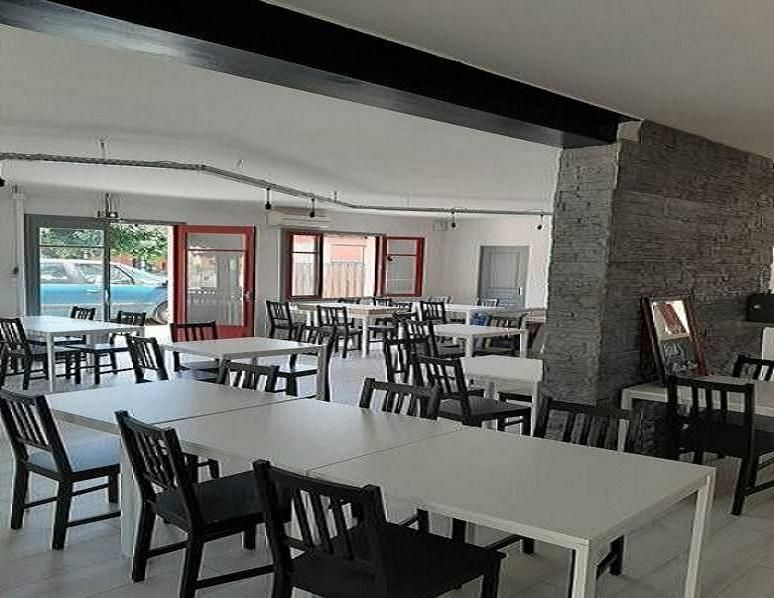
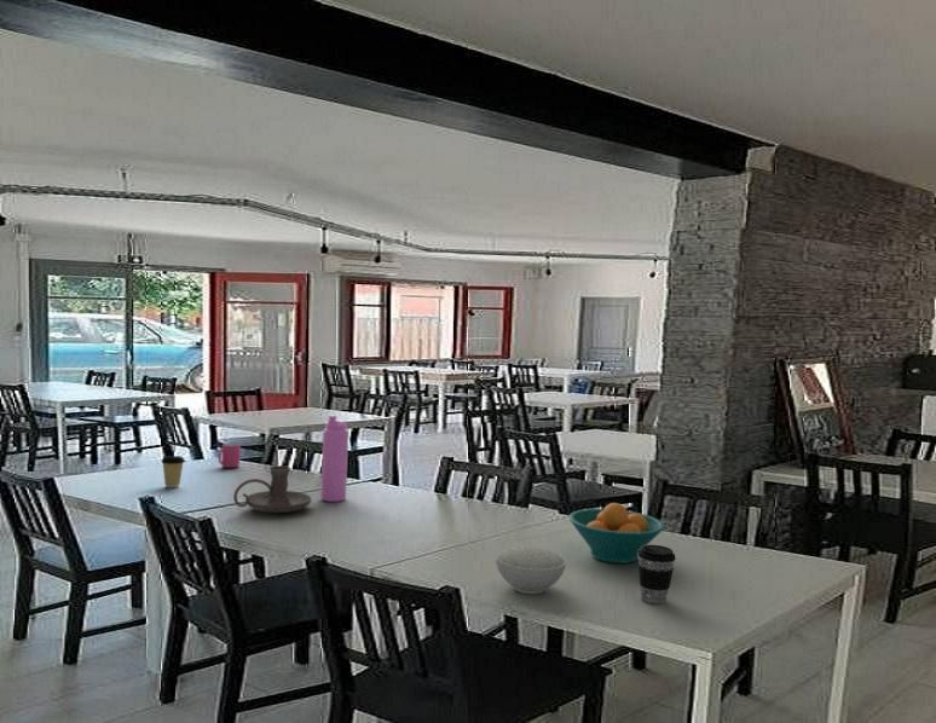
+ coffee cup (172, 470)
+ water bottle (334, 457)
+ fruit bowl (616, 530)
+ coffee cup (654, 574)
+ mug (227, 456)
+ candle holder (272, 488)
+ bowl (530, 568)
